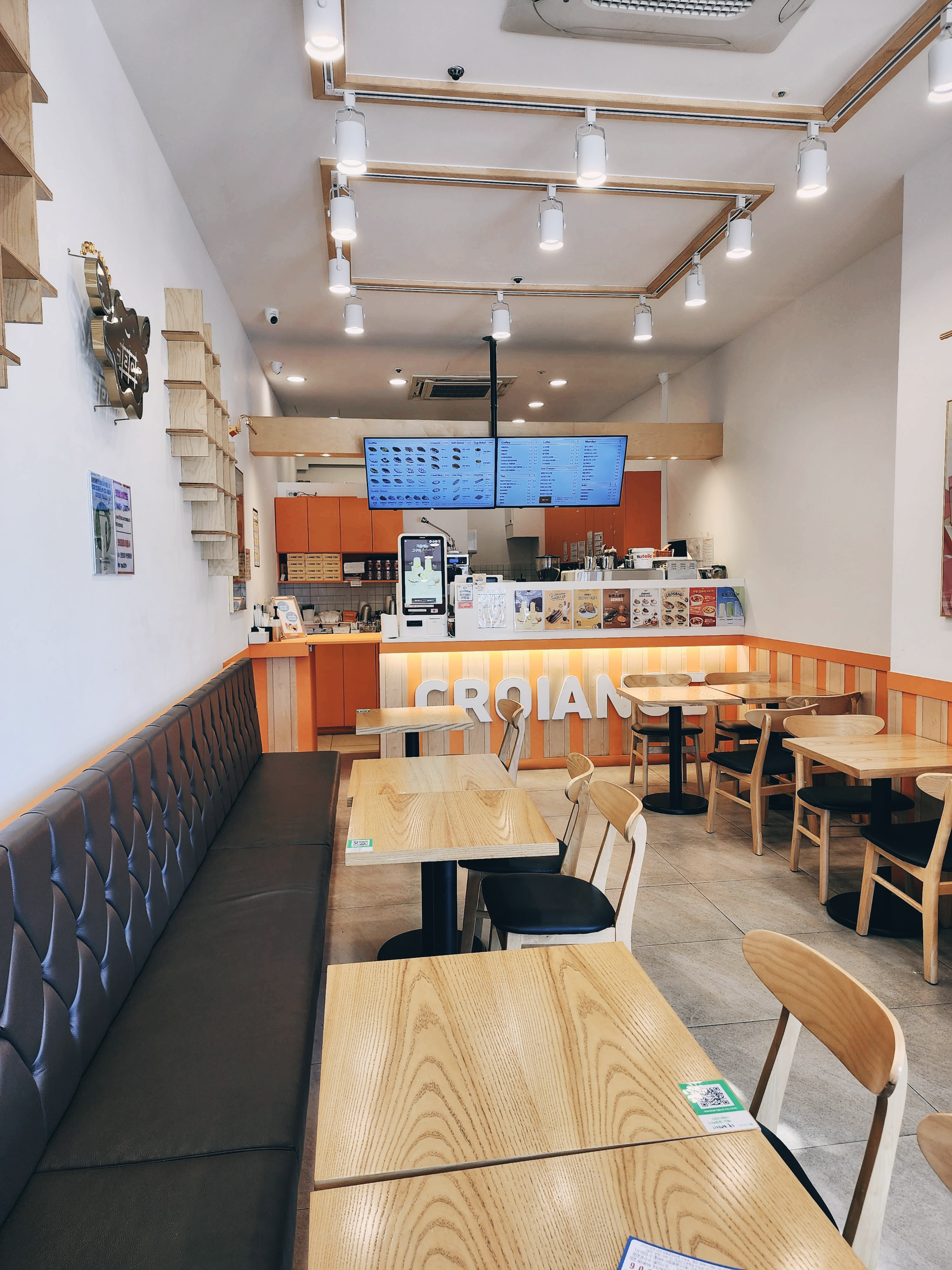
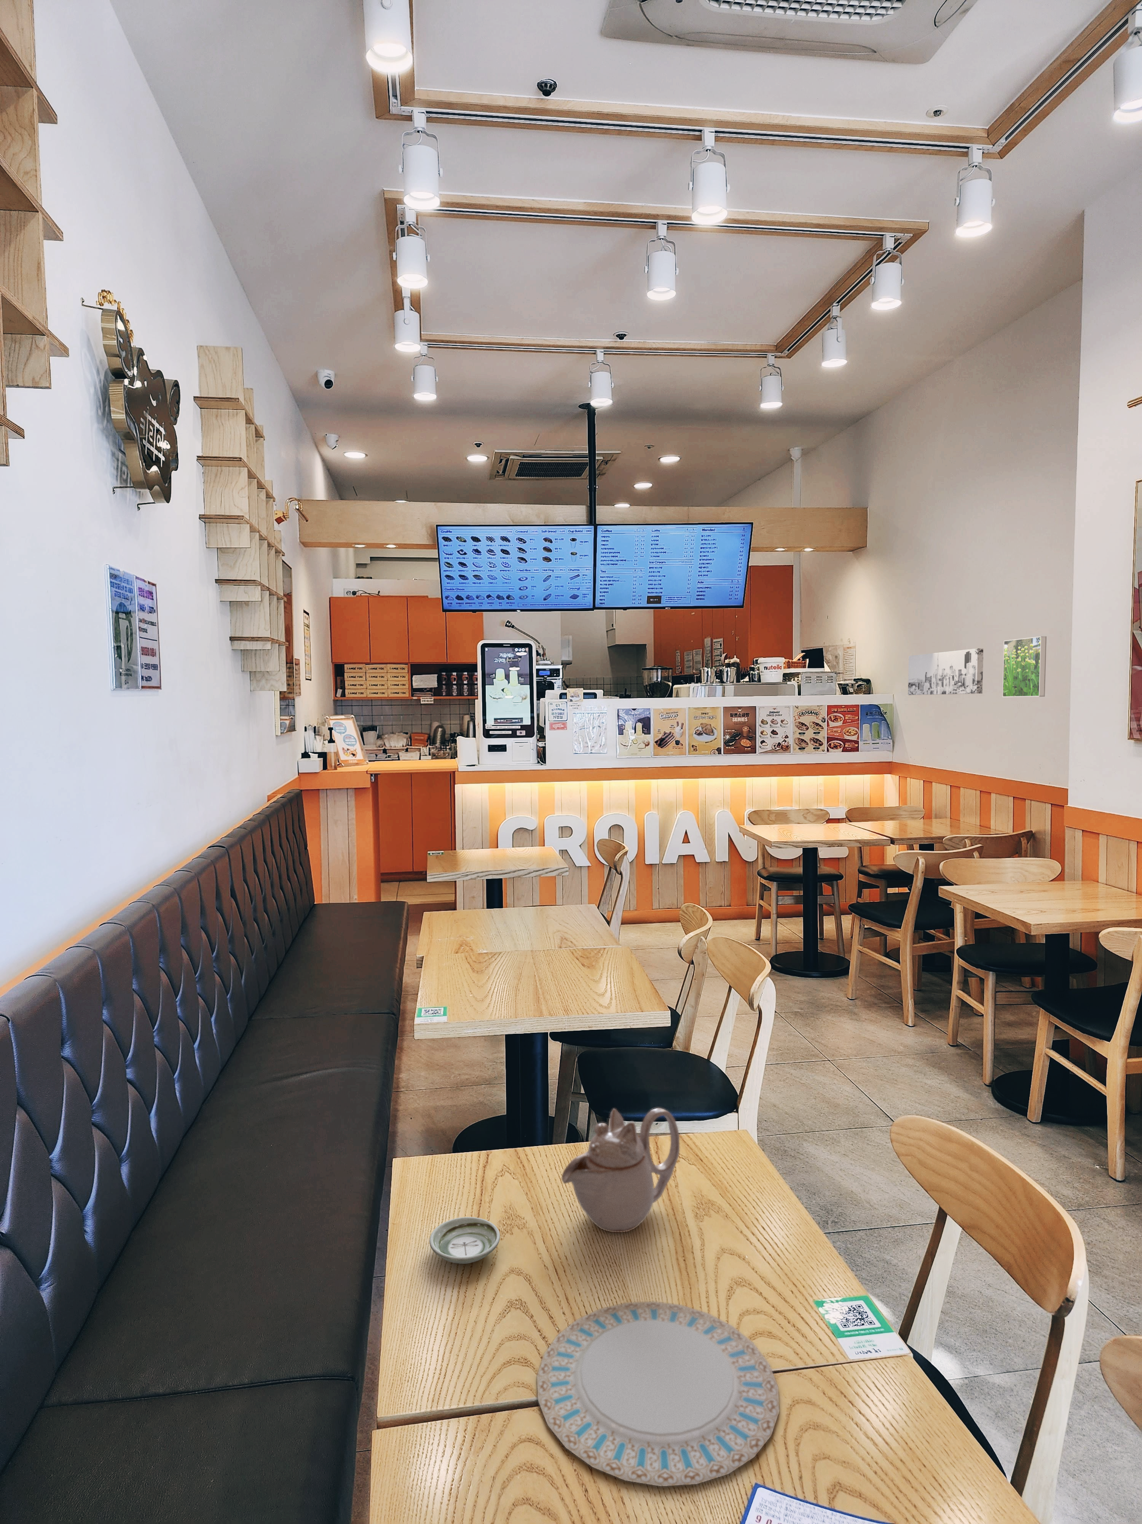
+ saucer (465, 1244)
+ teapot (623, 1166)
+ chinaware (656, 1376)
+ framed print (1023, 667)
+ wall art (943, 673)
